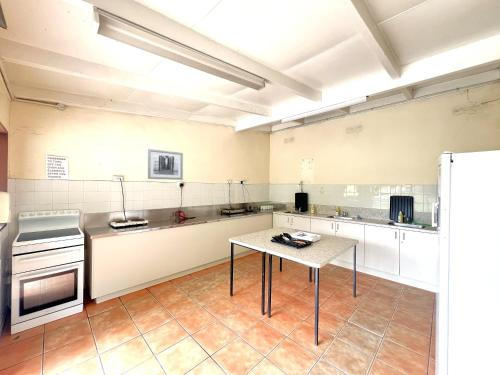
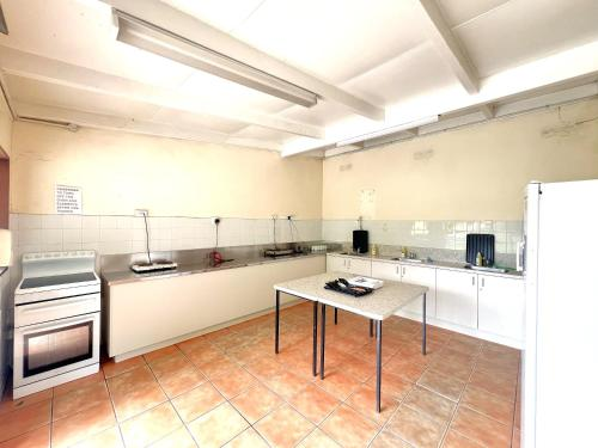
- wall art (166, 165)
